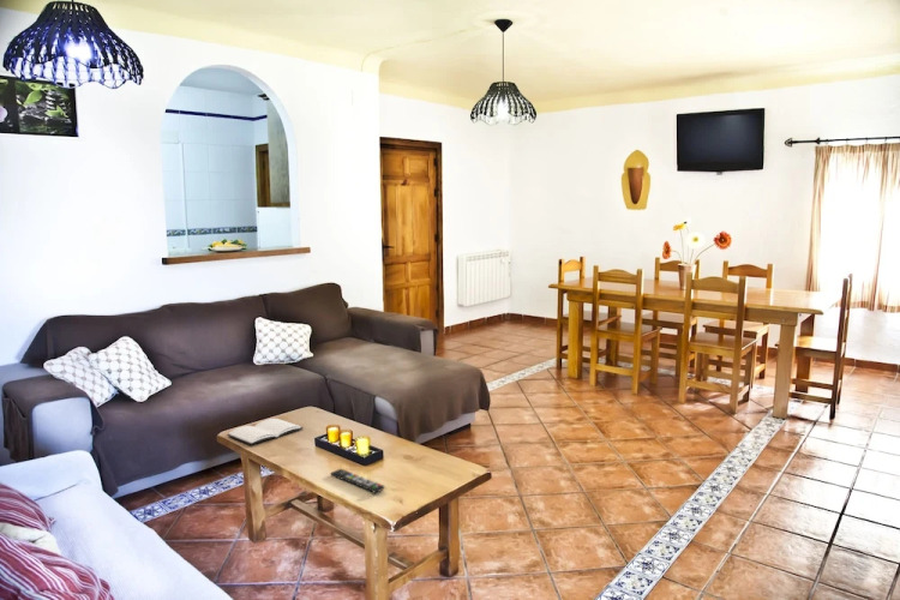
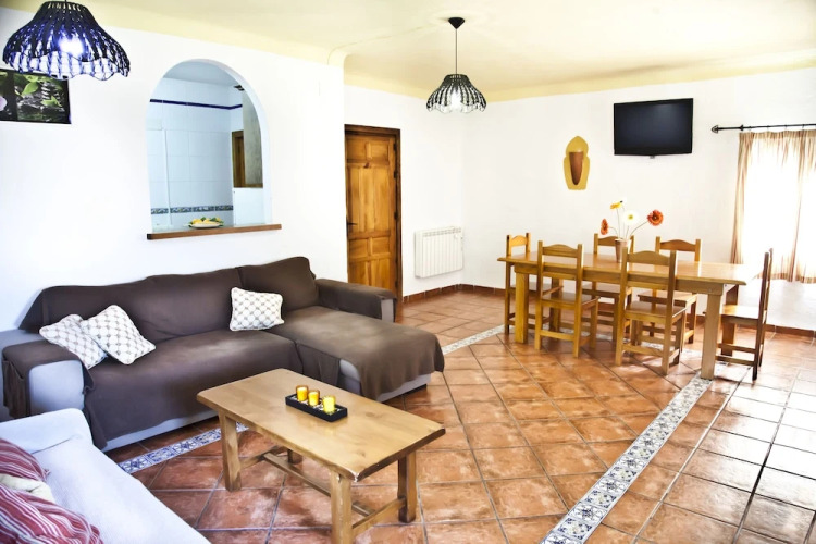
- book (265, 430)
- remote control (356, 480)
